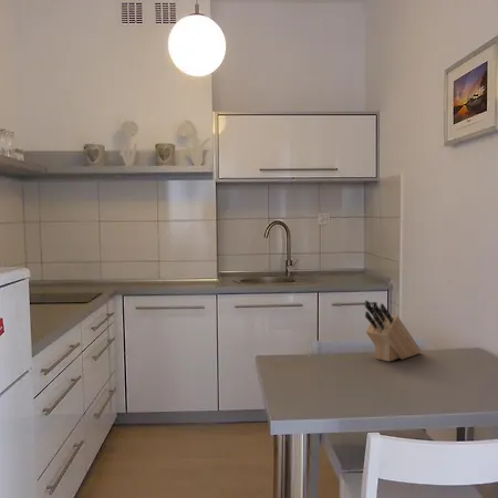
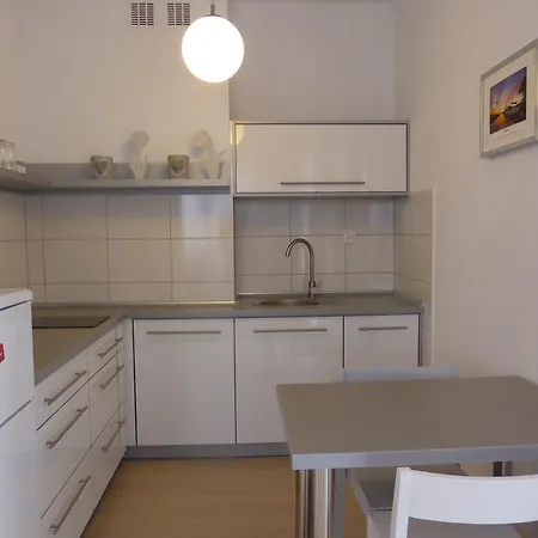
- knife block (391, 328)
